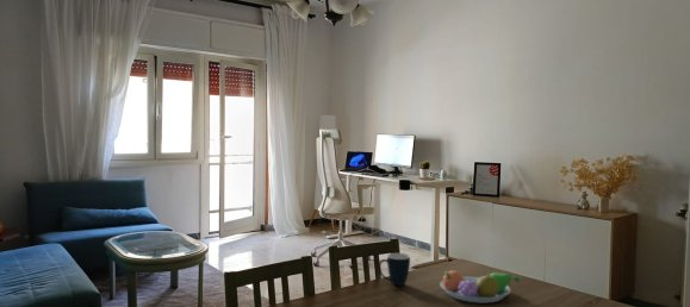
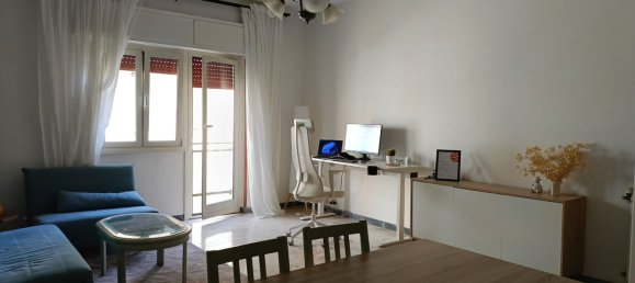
- fruit bowl (477, 280)
- mug (393, 269)
